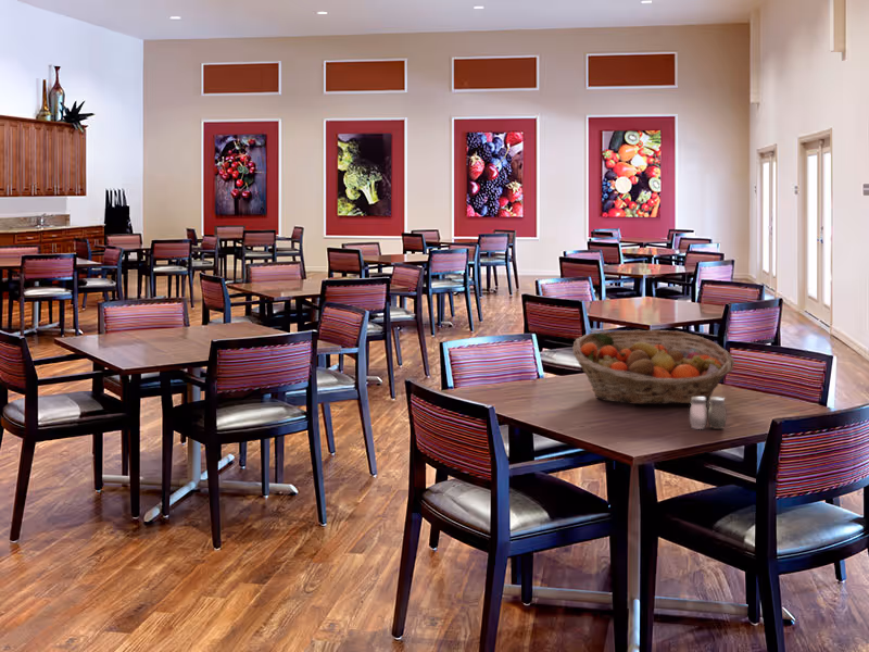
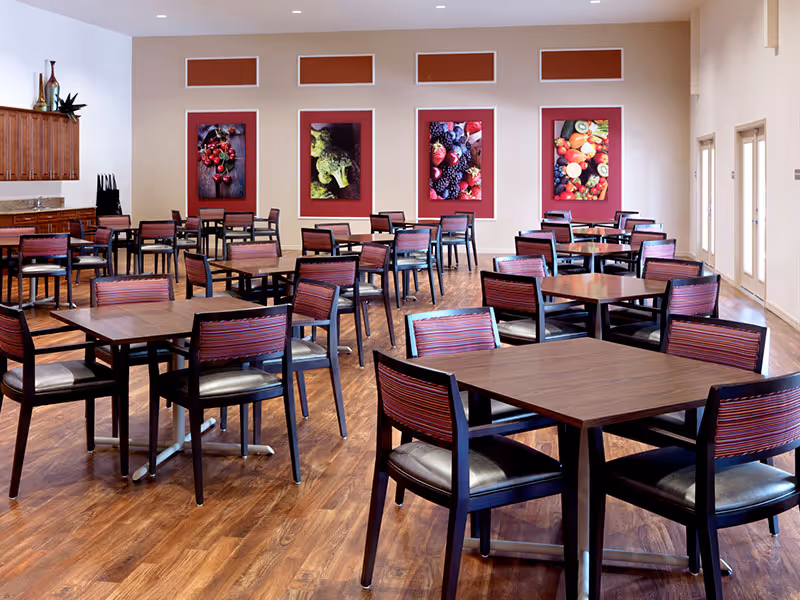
- fruit basket (651, 365)
- salt and pepper shaker (708, 412)
